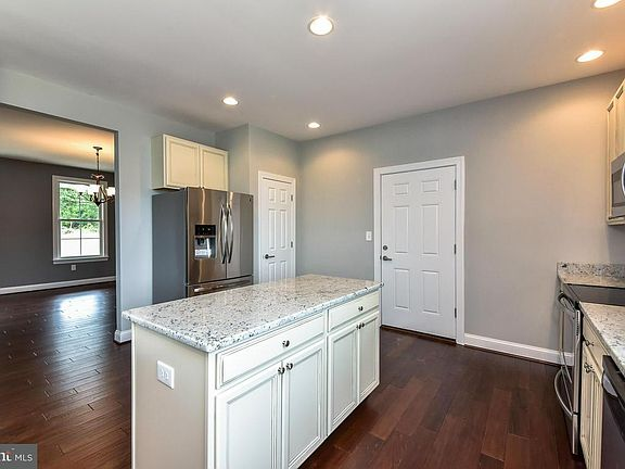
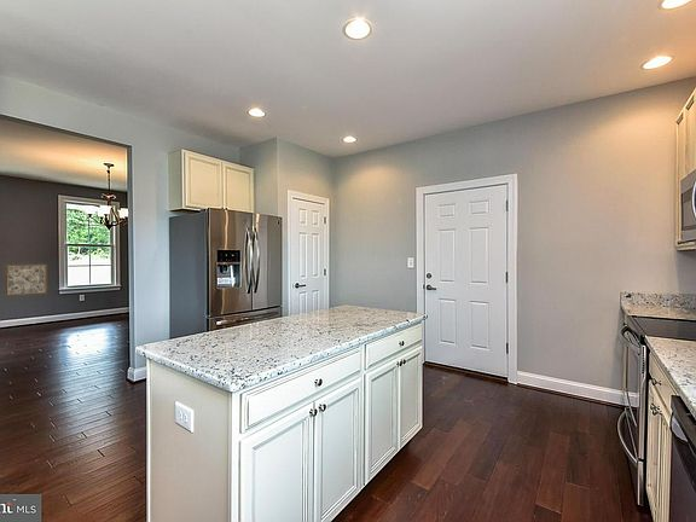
+ wall art (27, 280)
